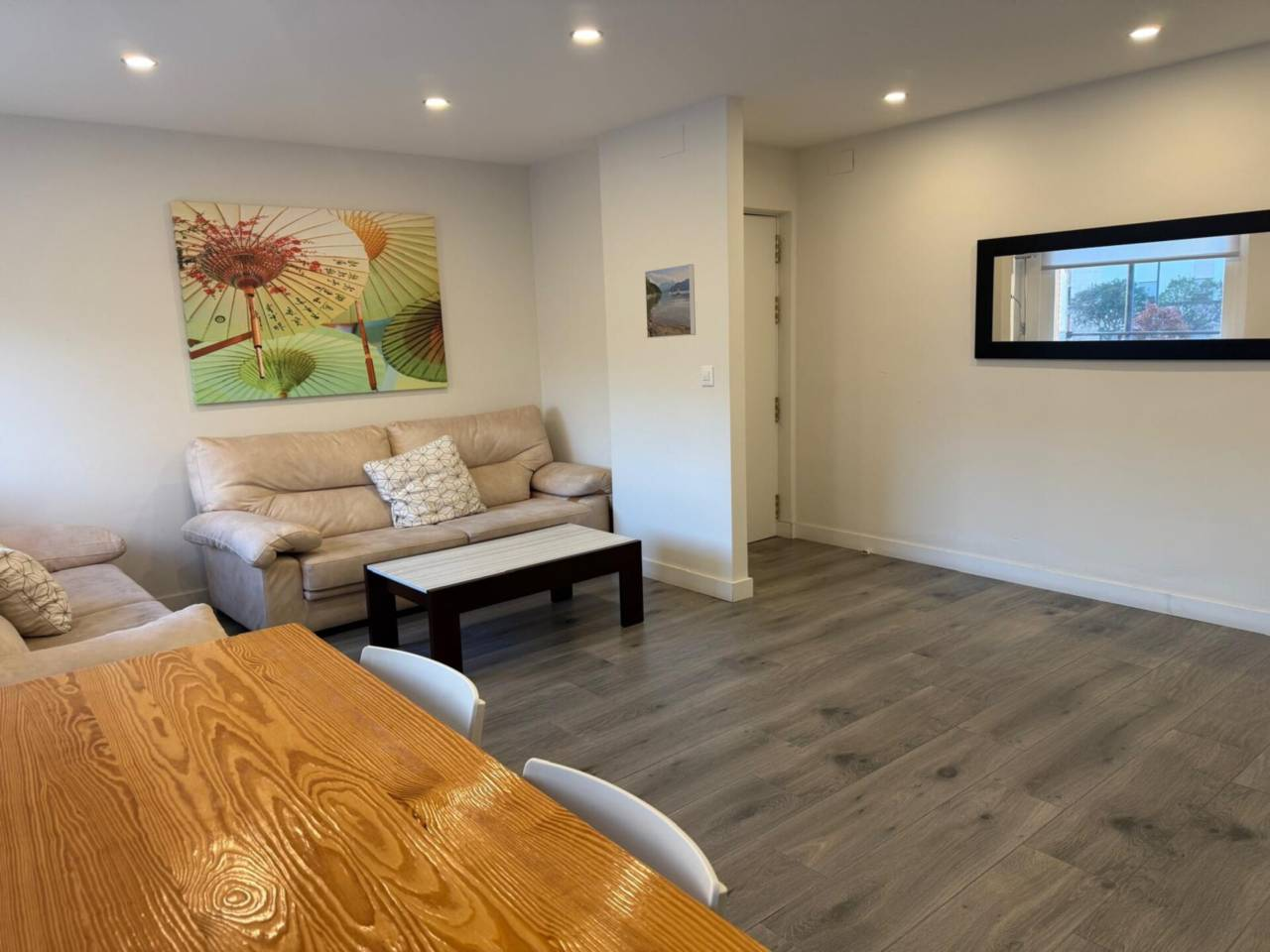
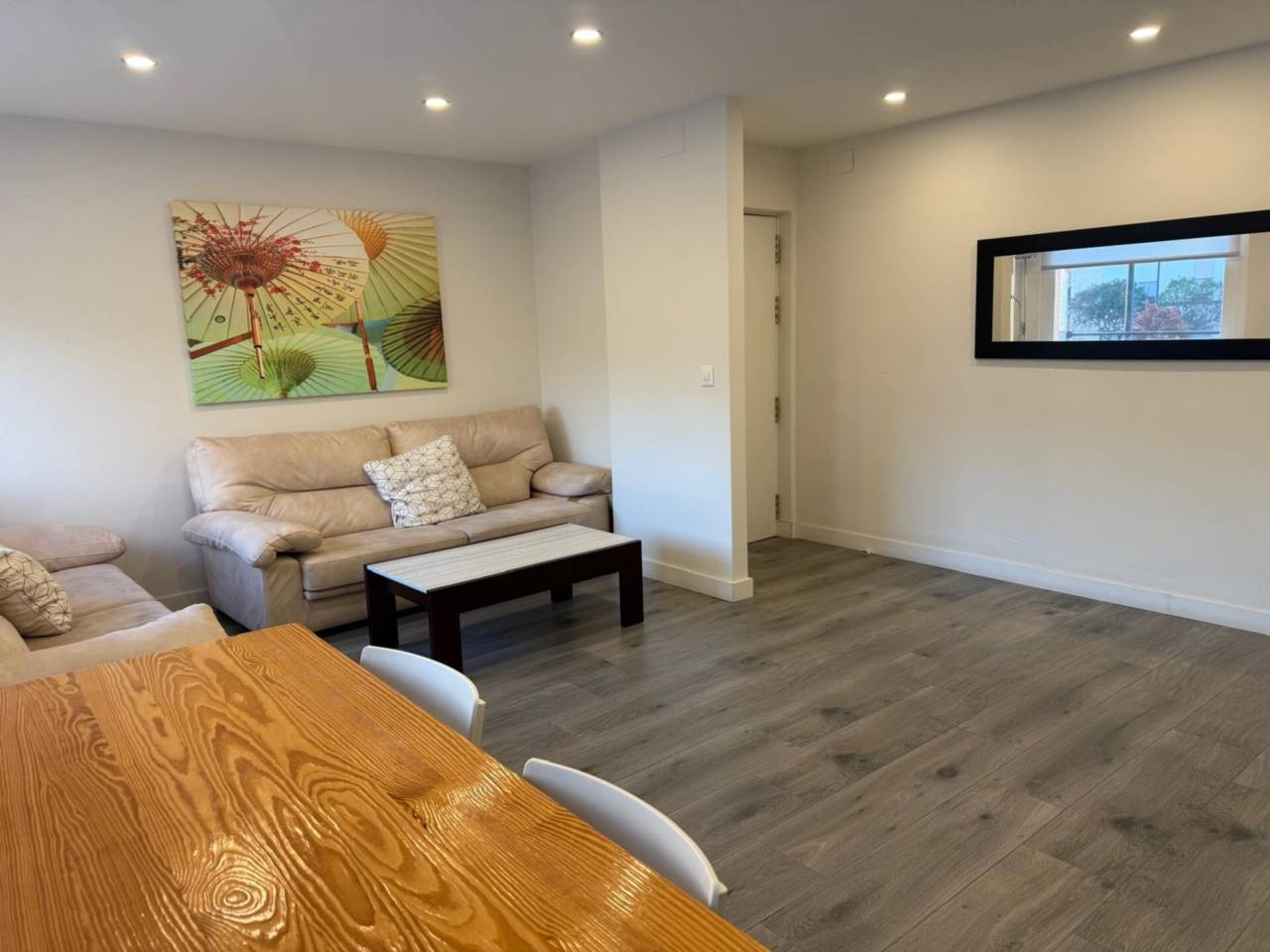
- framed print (669, 302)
